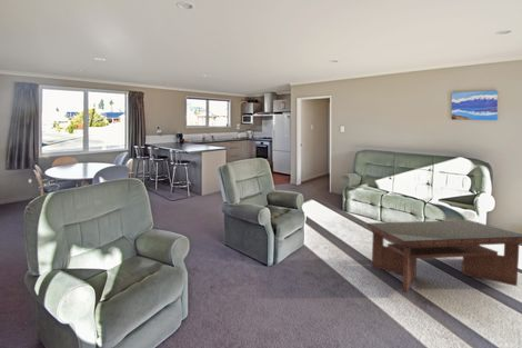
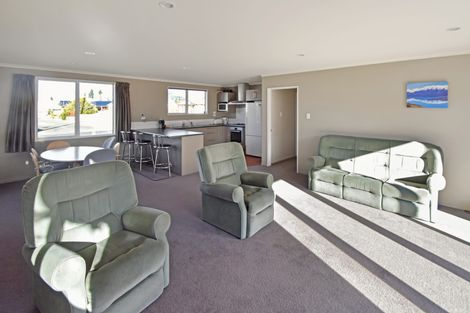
- coffee table (440, 252)
